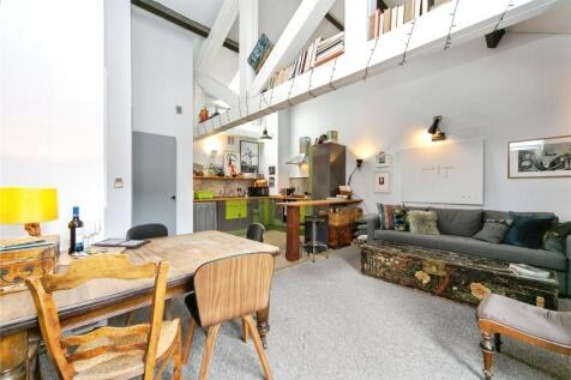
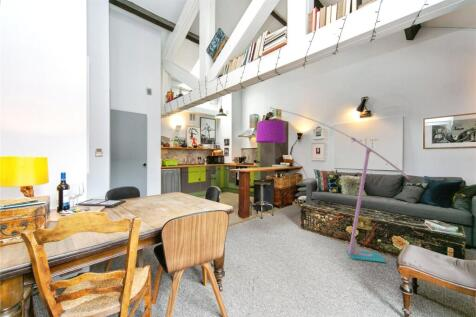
+ floor lamp (360, 184)
